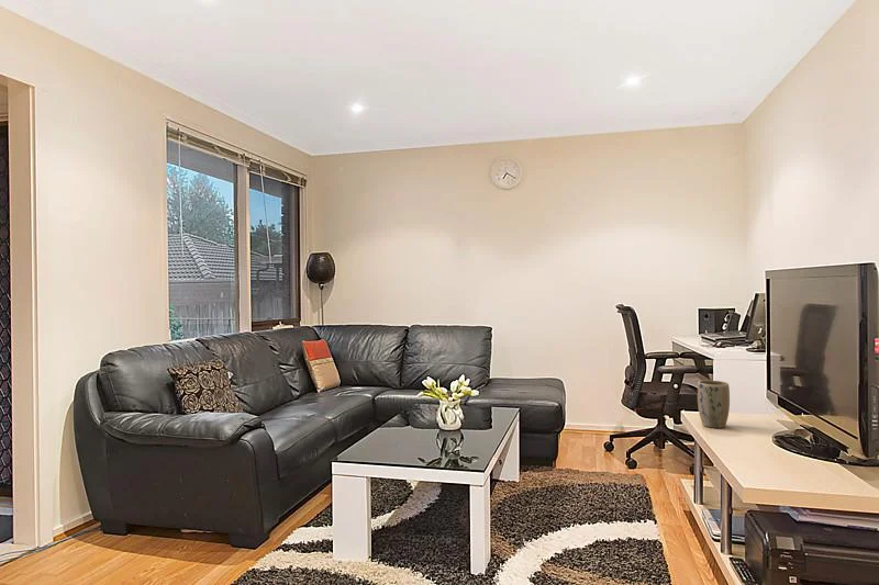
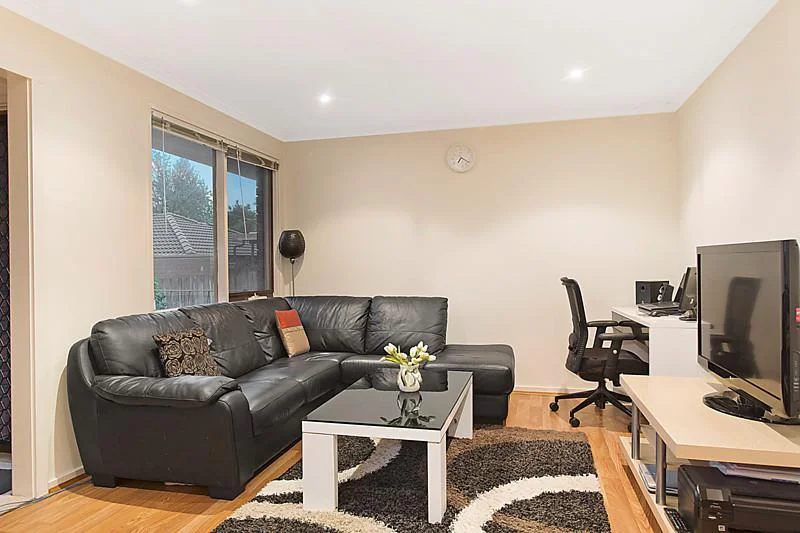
- plant pot (713, 404)
